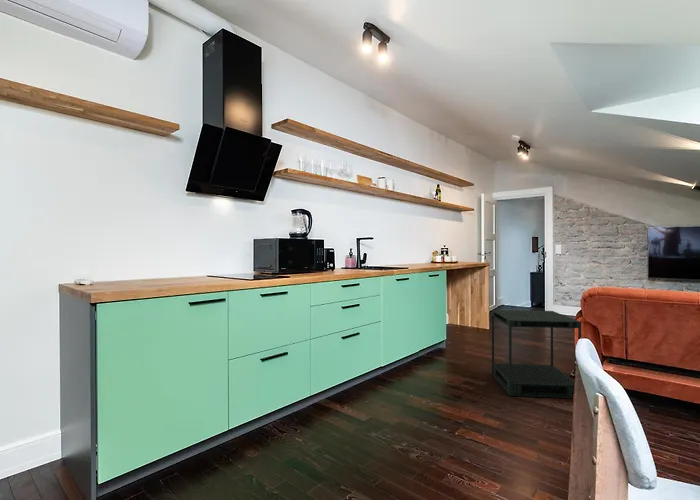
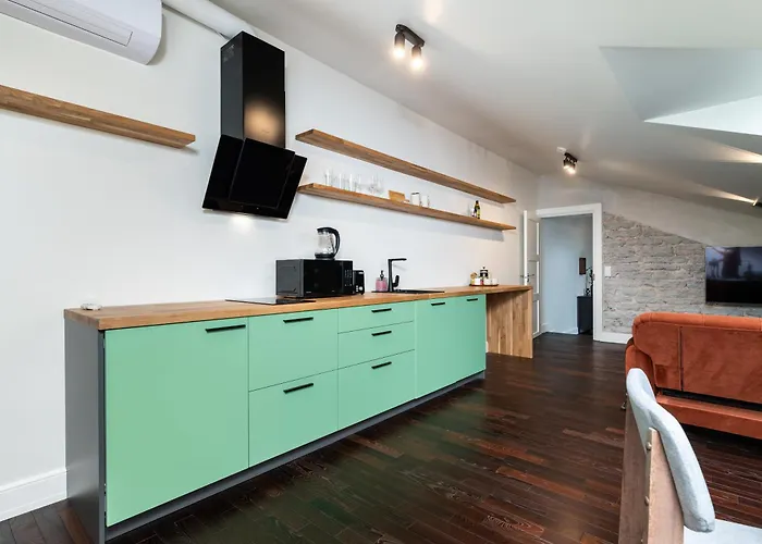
- side table (527, 364)
